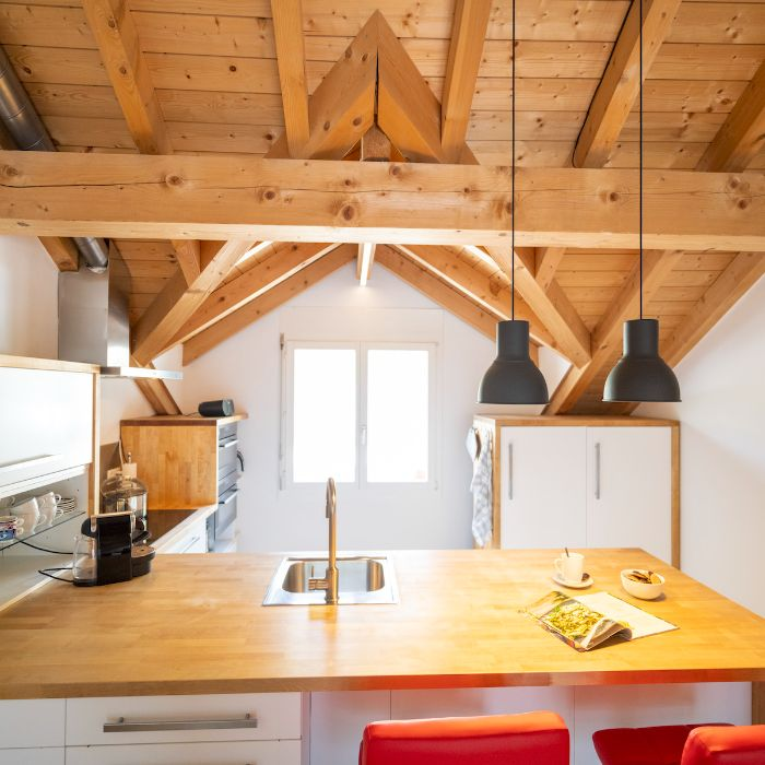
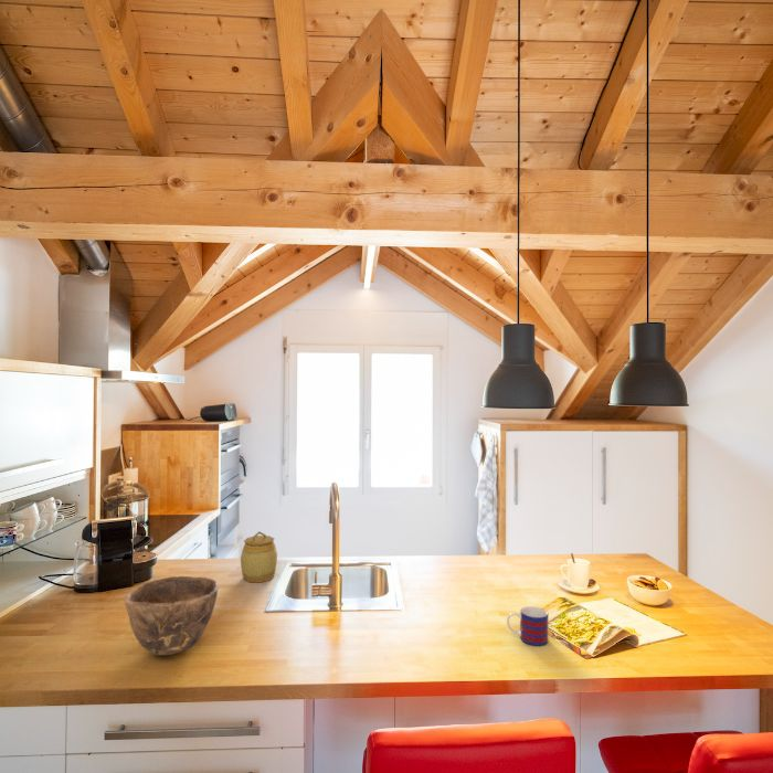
+ bowl (171, 618)
+ jar (258, 553)
+ mug (527, 625)
